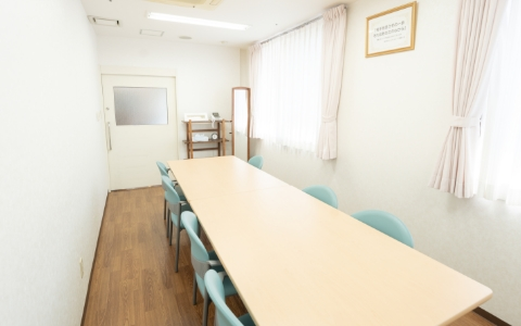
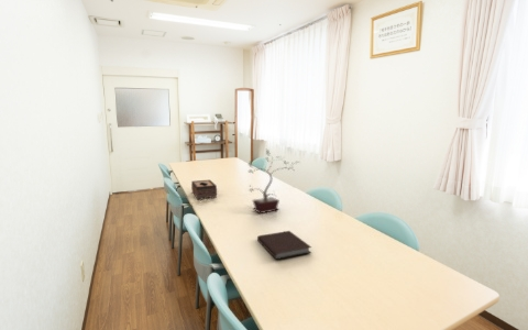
+ notebook (283, 243)
+ tissue box (204, 188)
+ potted plant (271, 179)
